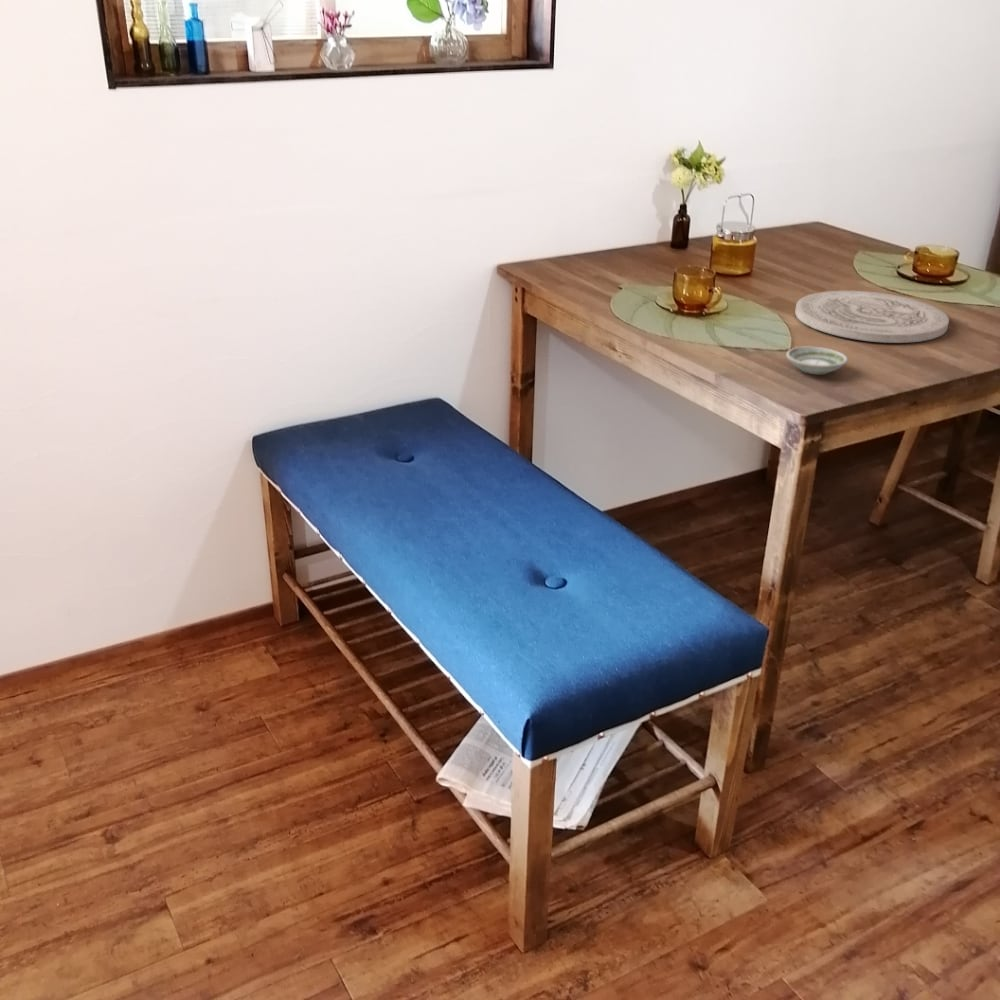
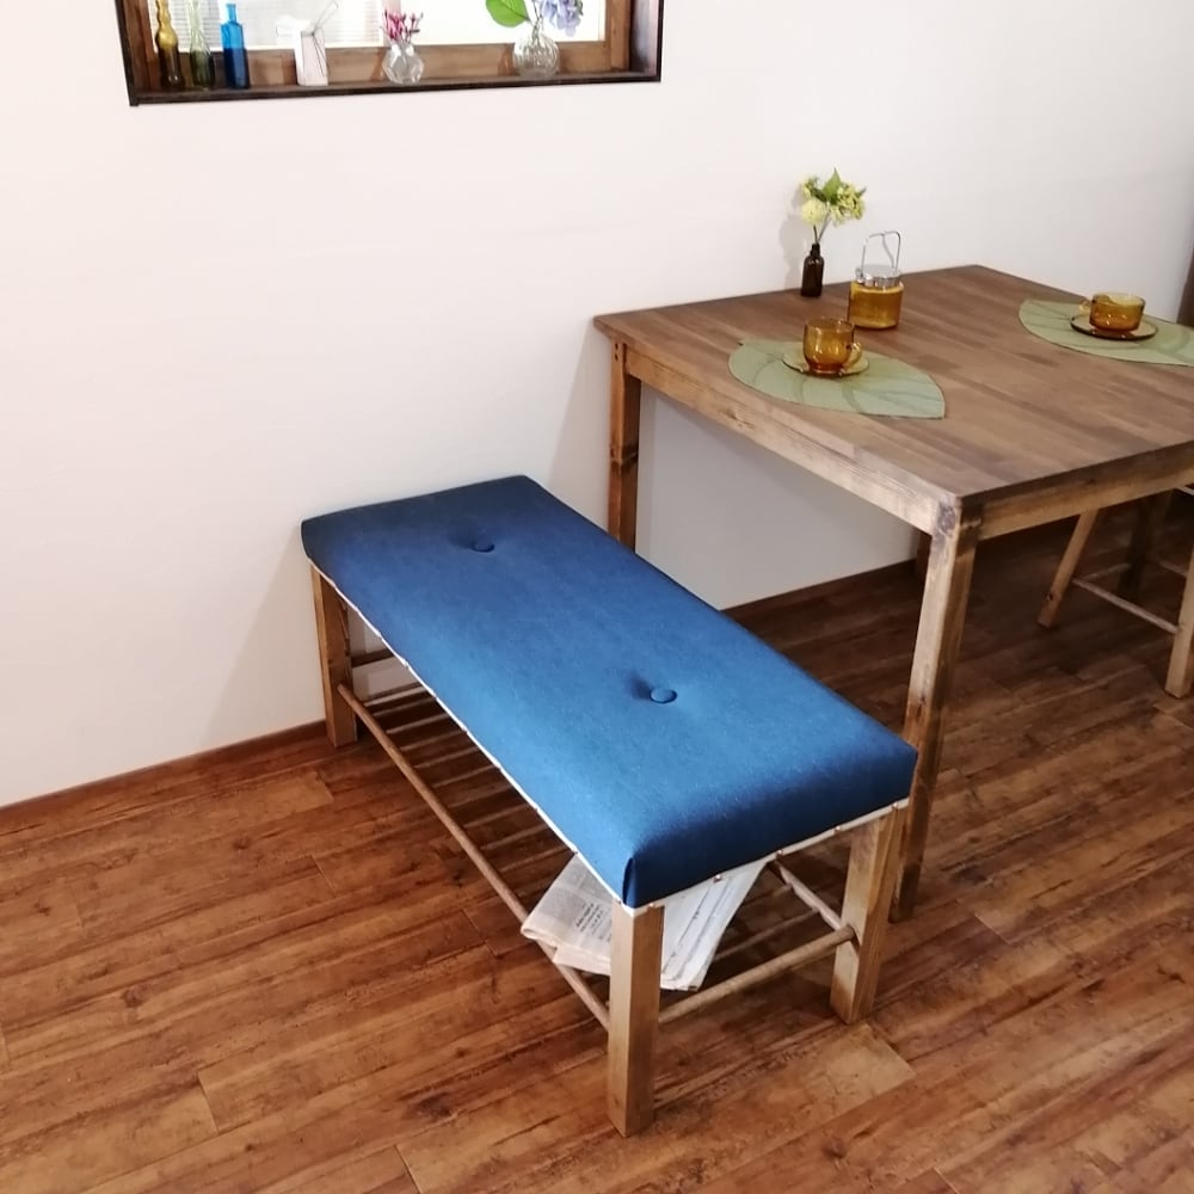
- plate (870, 315)
- saucer (815, 362)
